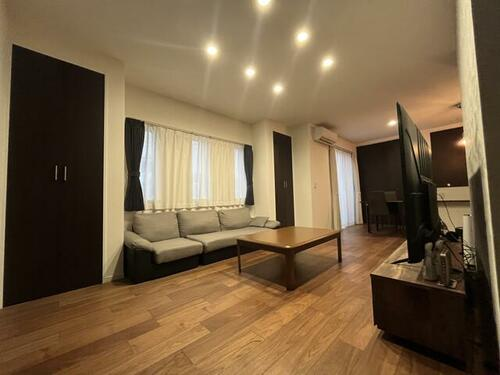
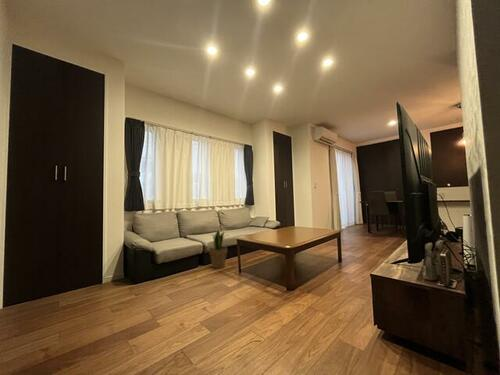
+ potted plant (219, 247)
